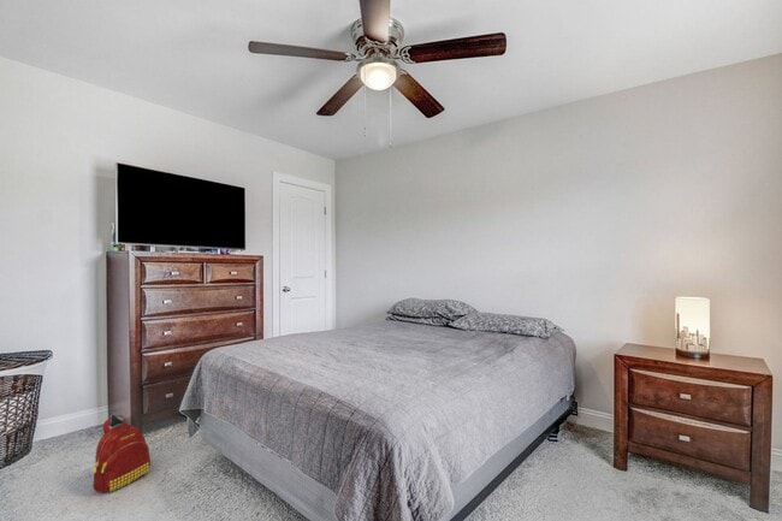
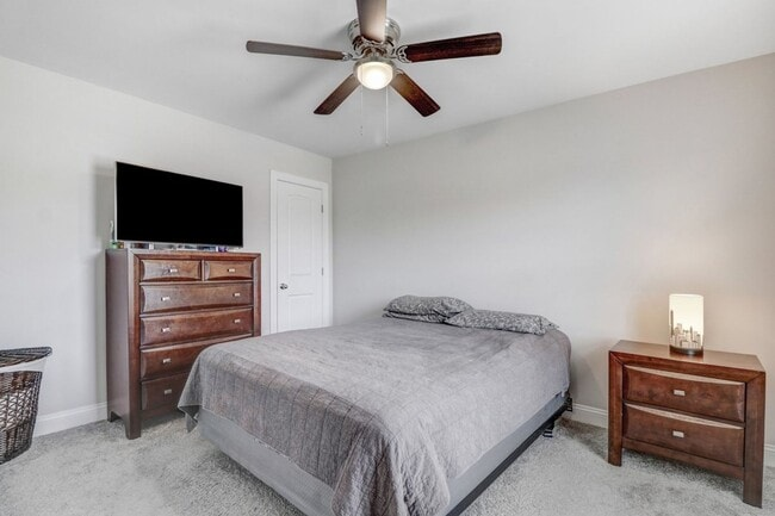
- backpack (120, 449)
